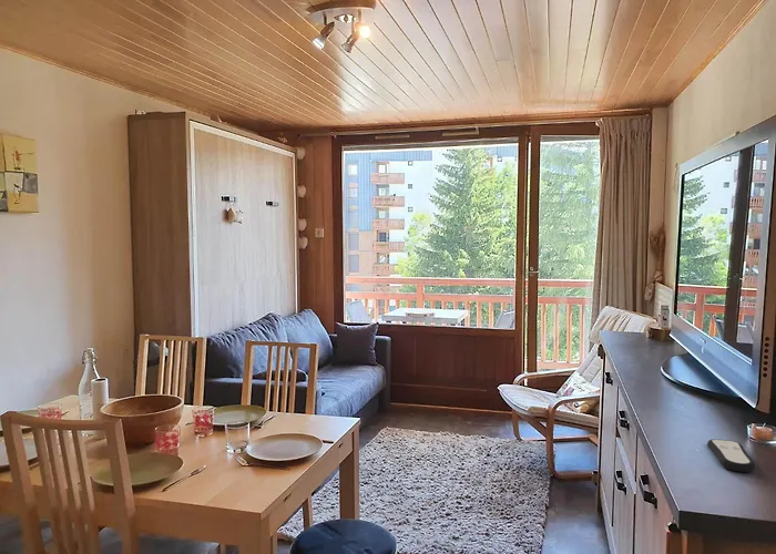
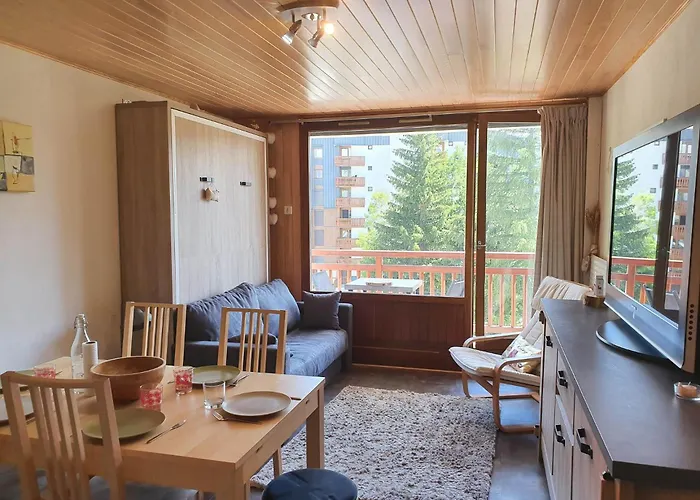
- remote control (731, 454)
